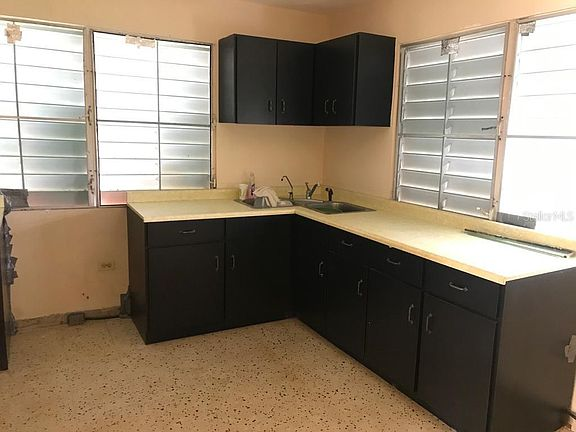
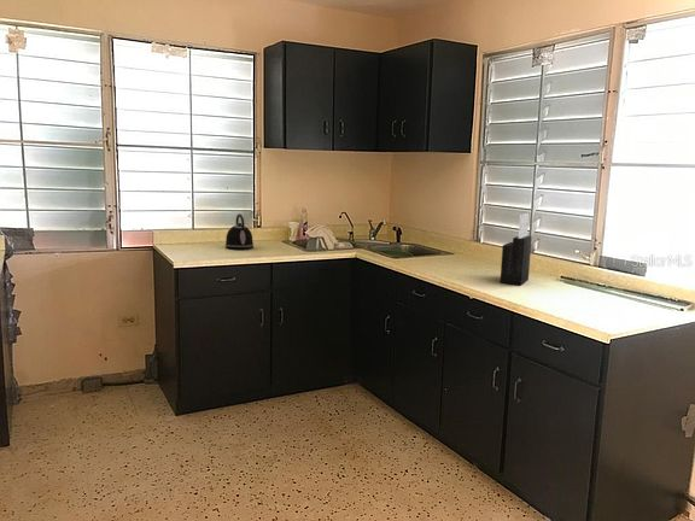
+ kettle (239, 230)
+ knife block (514, 247)
